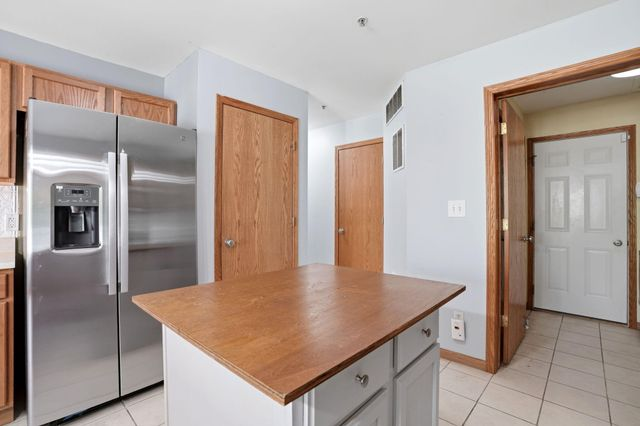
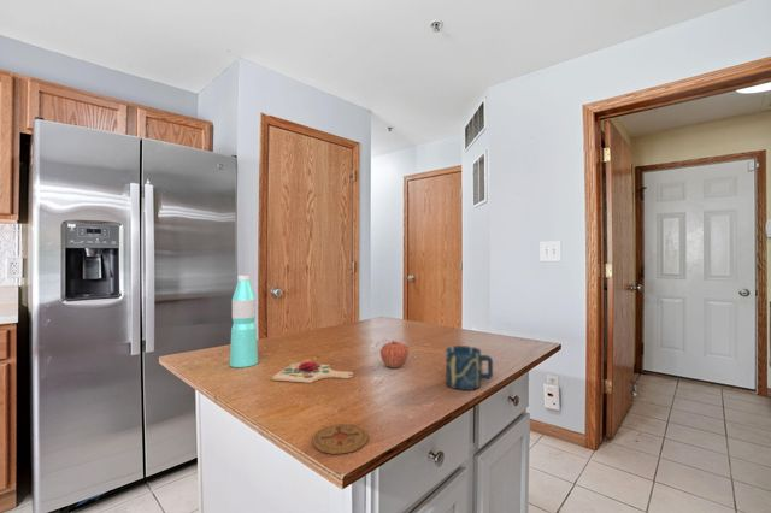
+ cutting board (317, 370)
+ cup (469, 366)
+ water bottle (243, 319)
+ coaster (340, 437)
+ apple (394, 353)
